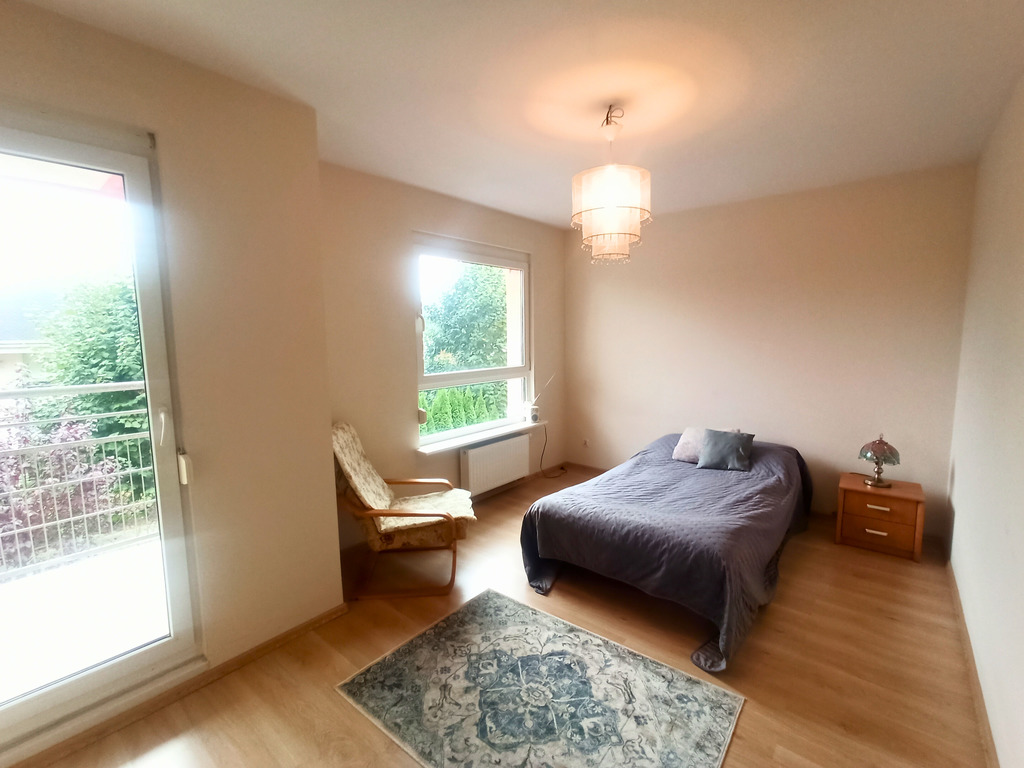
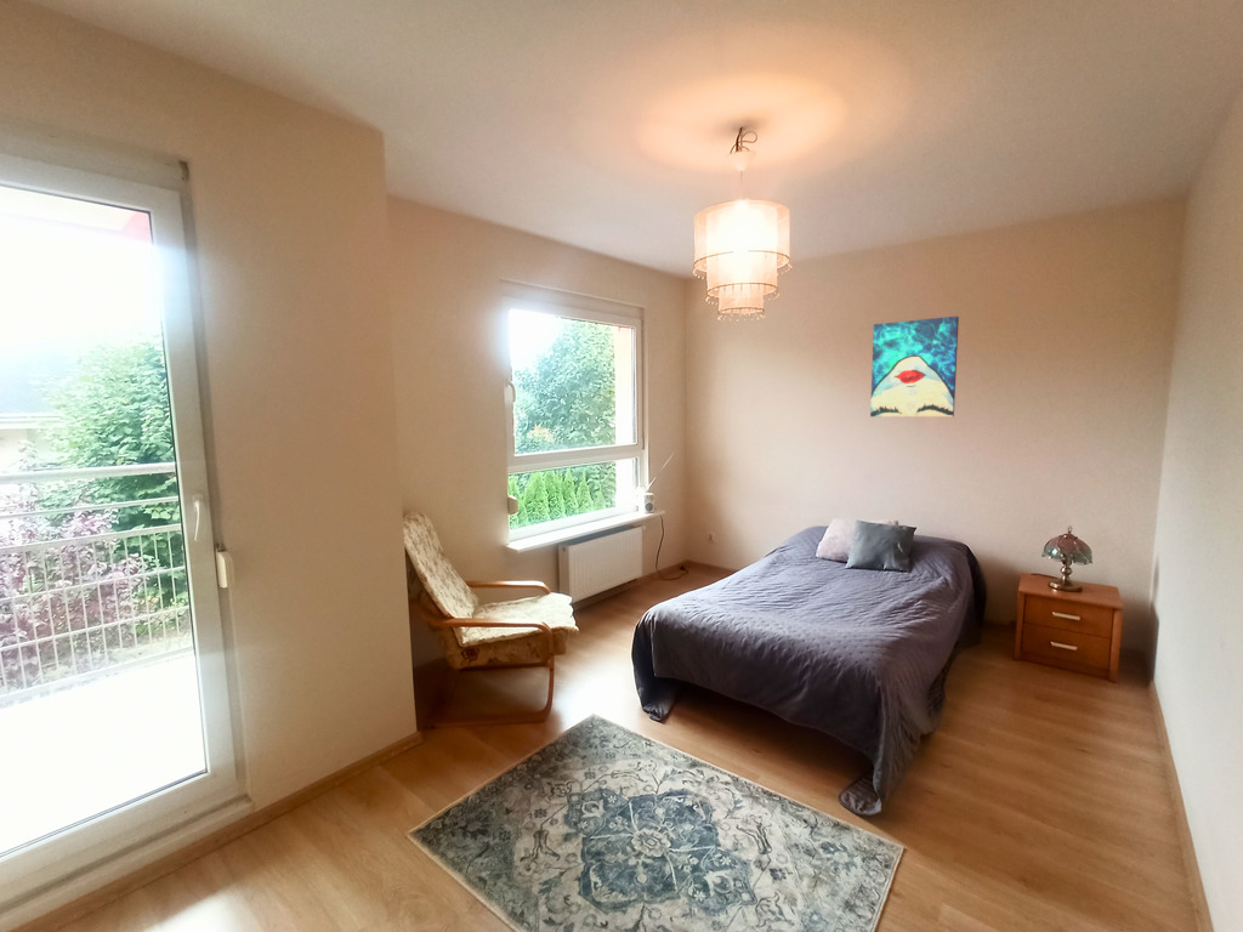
+ wall art (912, 369)
